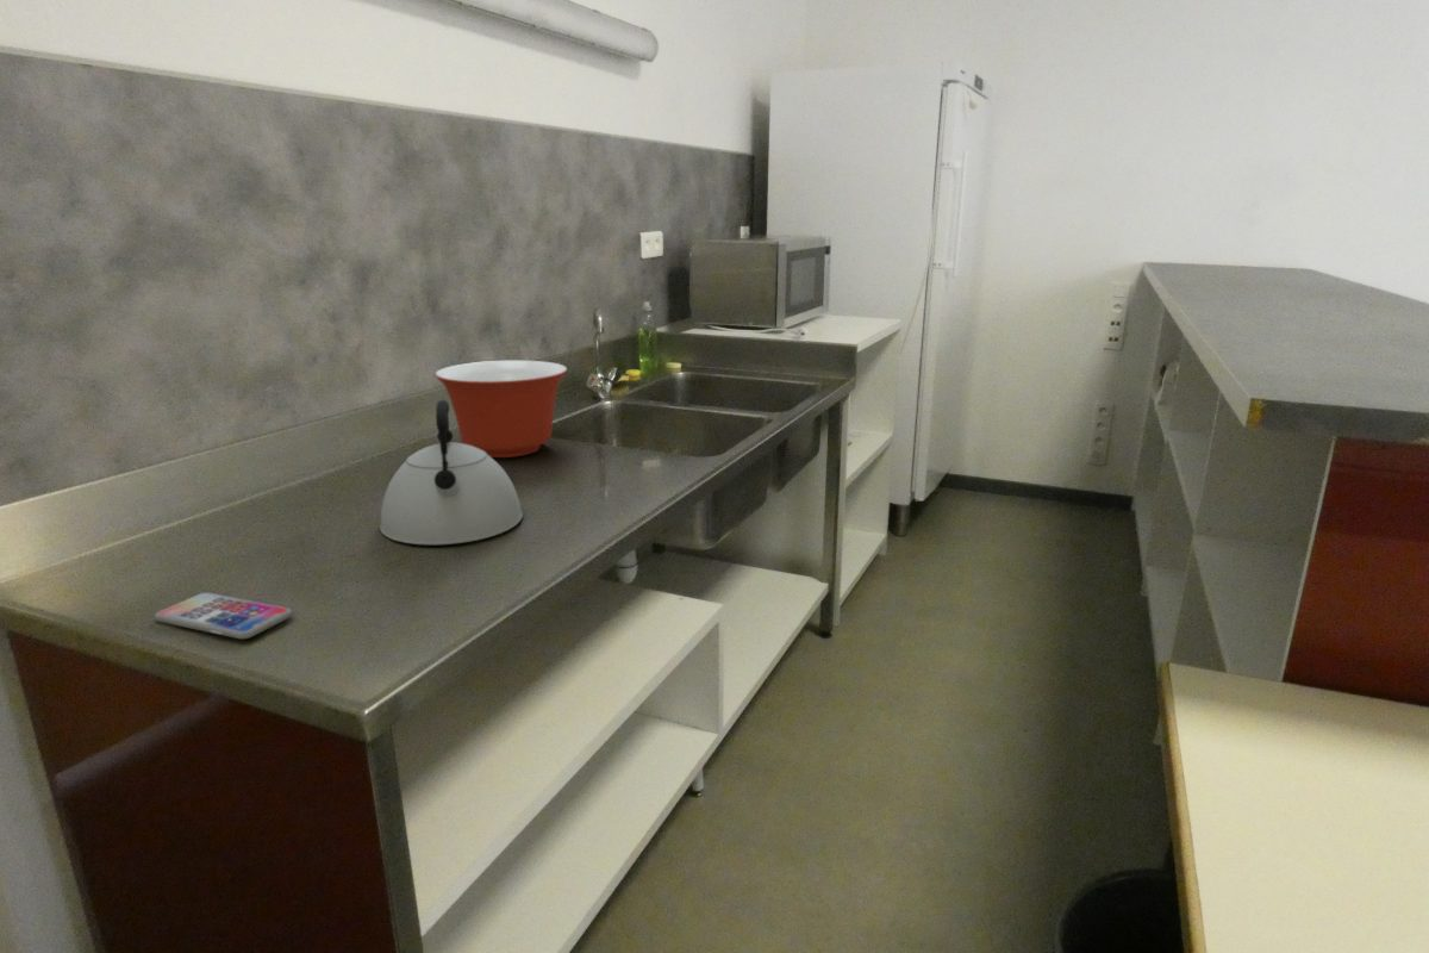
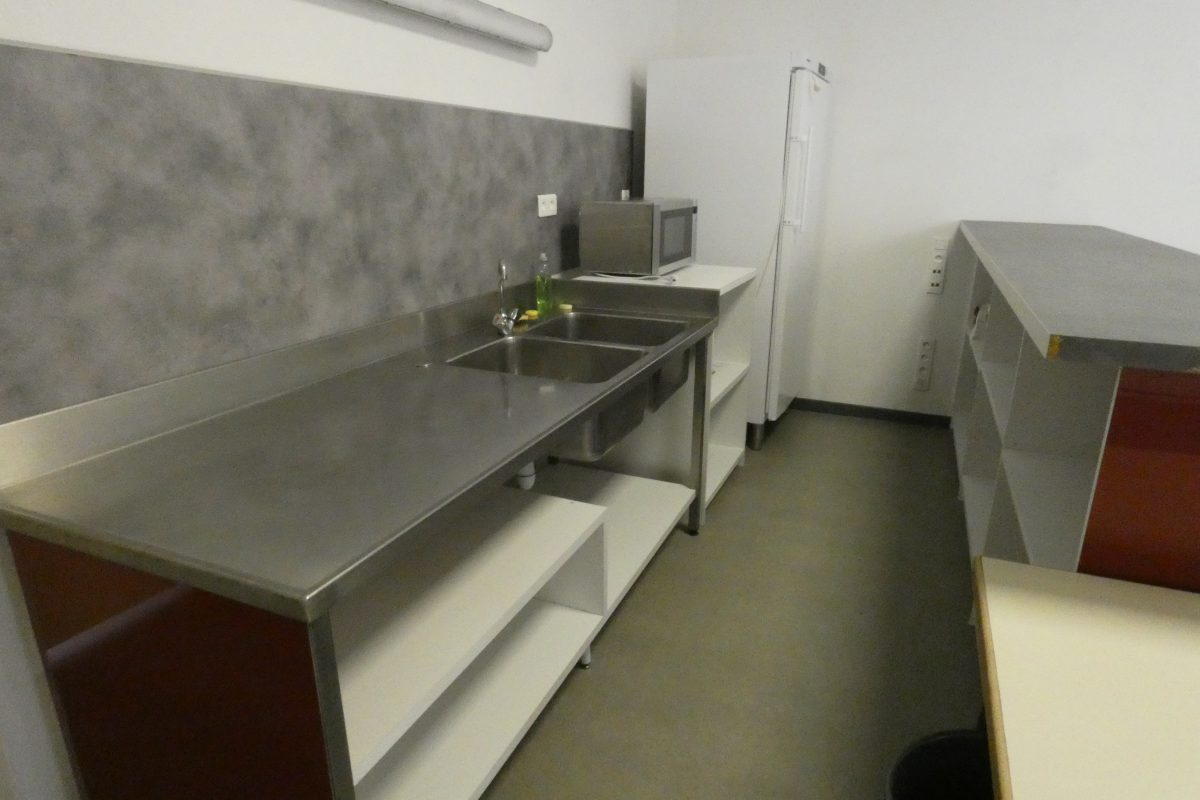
- mixing bowl (505, 410)
- kettle (447, 463)
- smartphone (223, 615)
